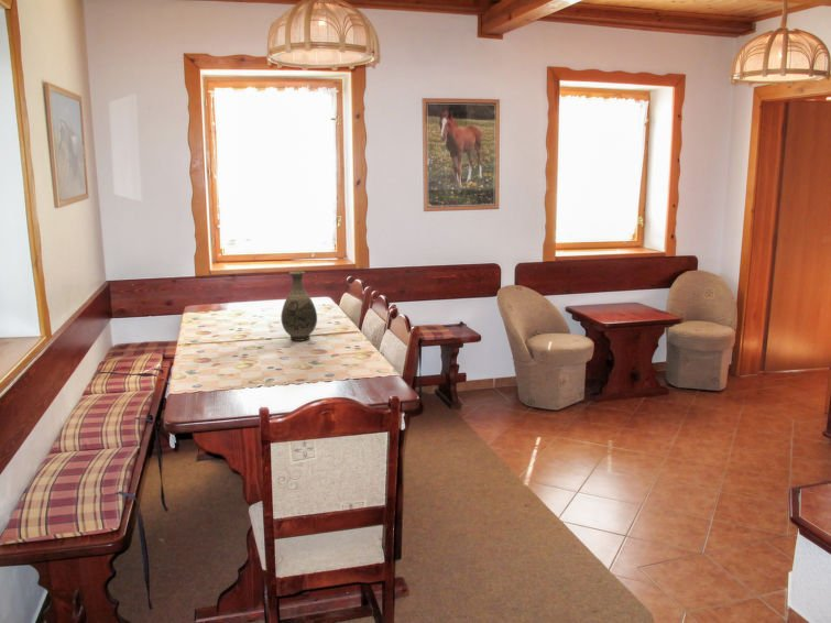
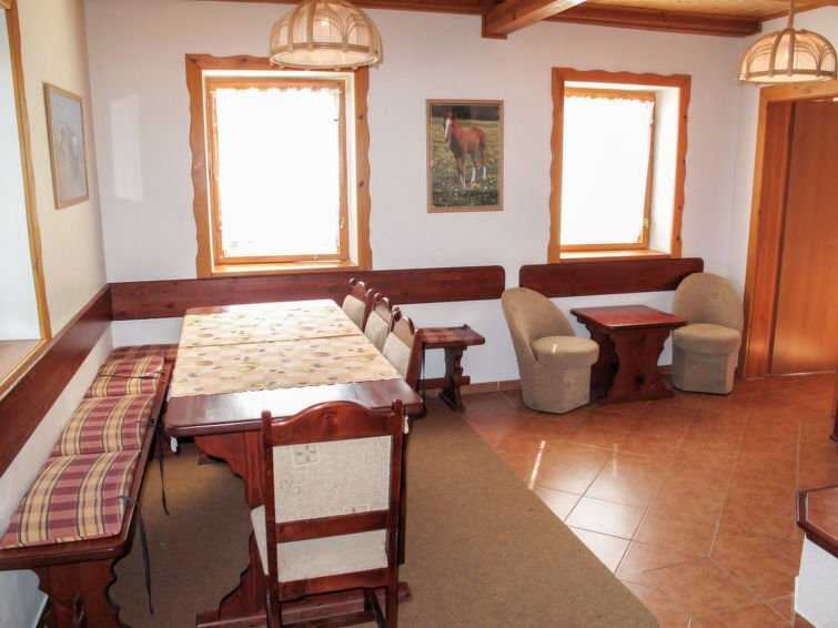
- vase (298, 305)
